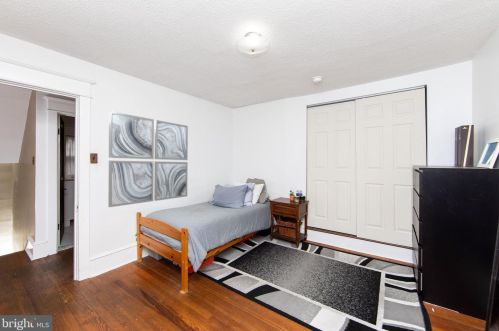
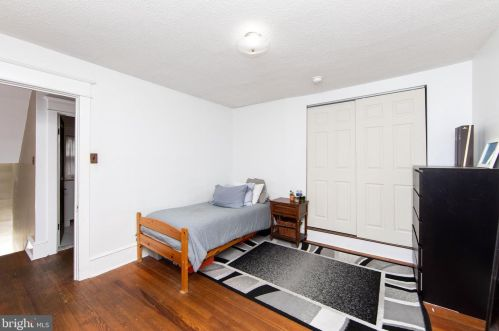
- wall art (153, 161)
